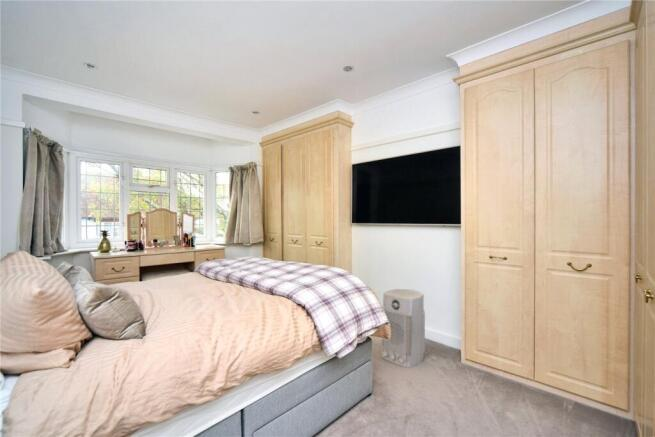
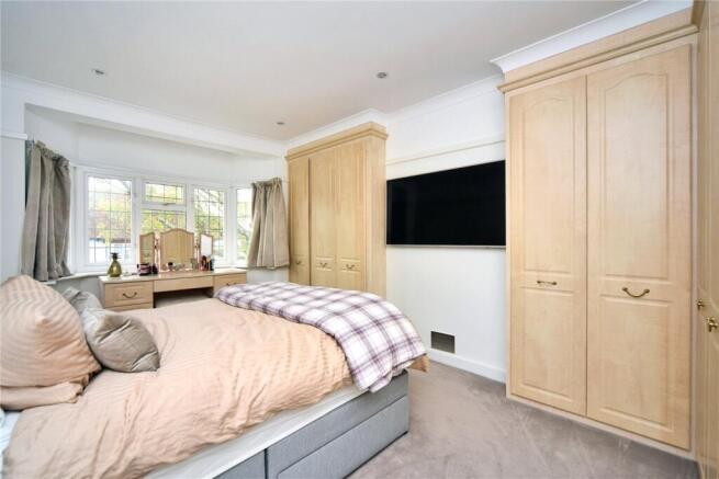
- air purifier (404, 324)
